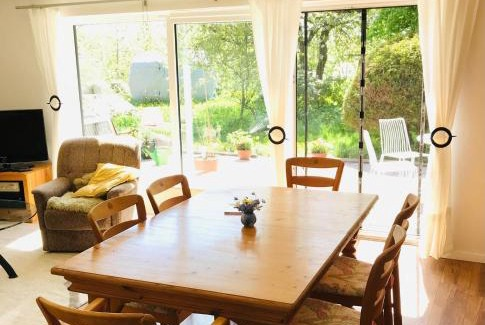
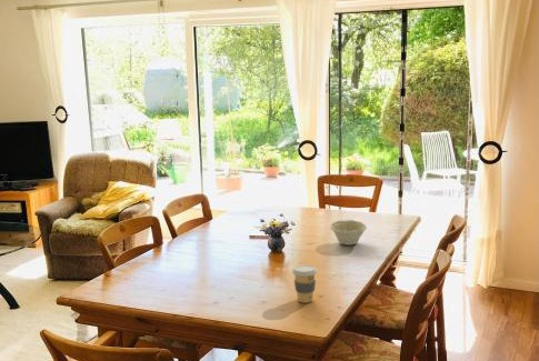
+ bowl (348, 233)
+ coffee cup (305, 283)
